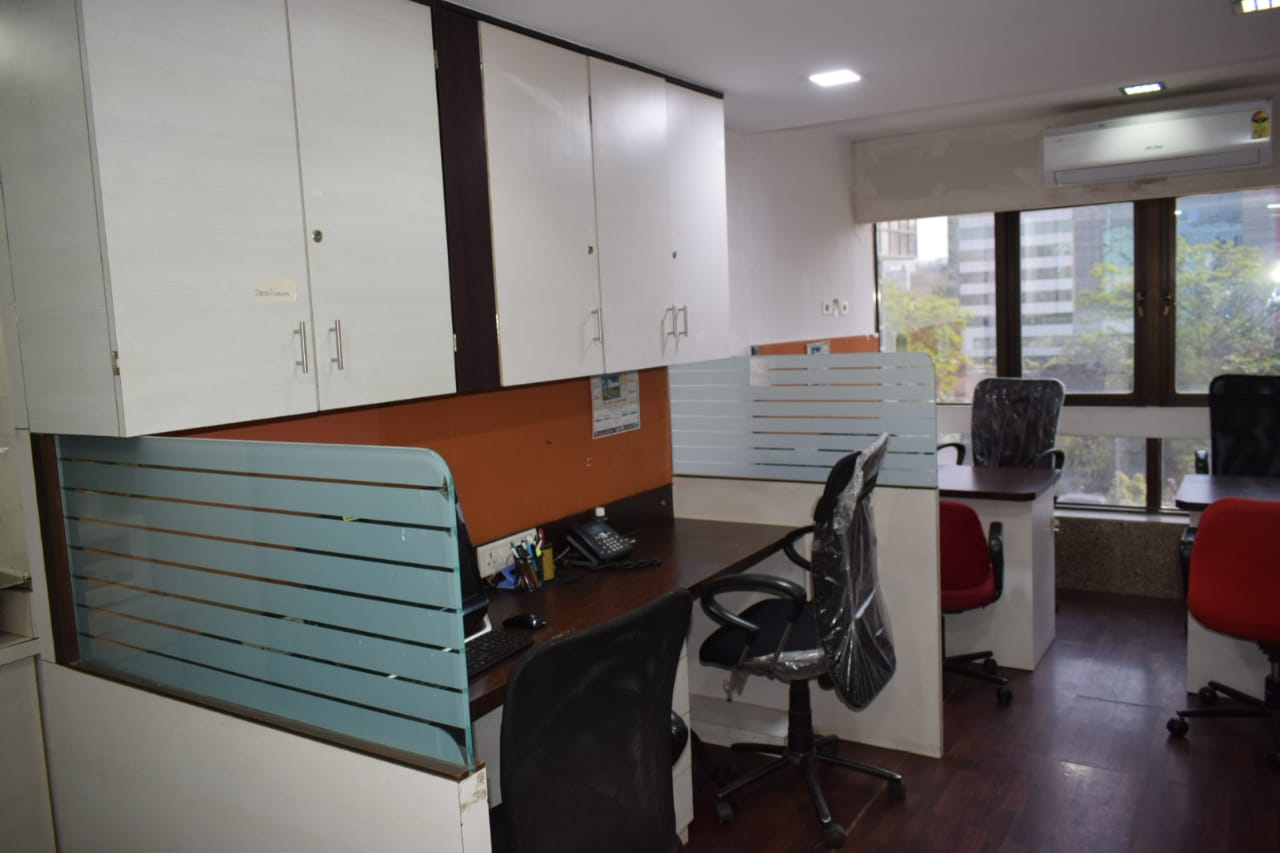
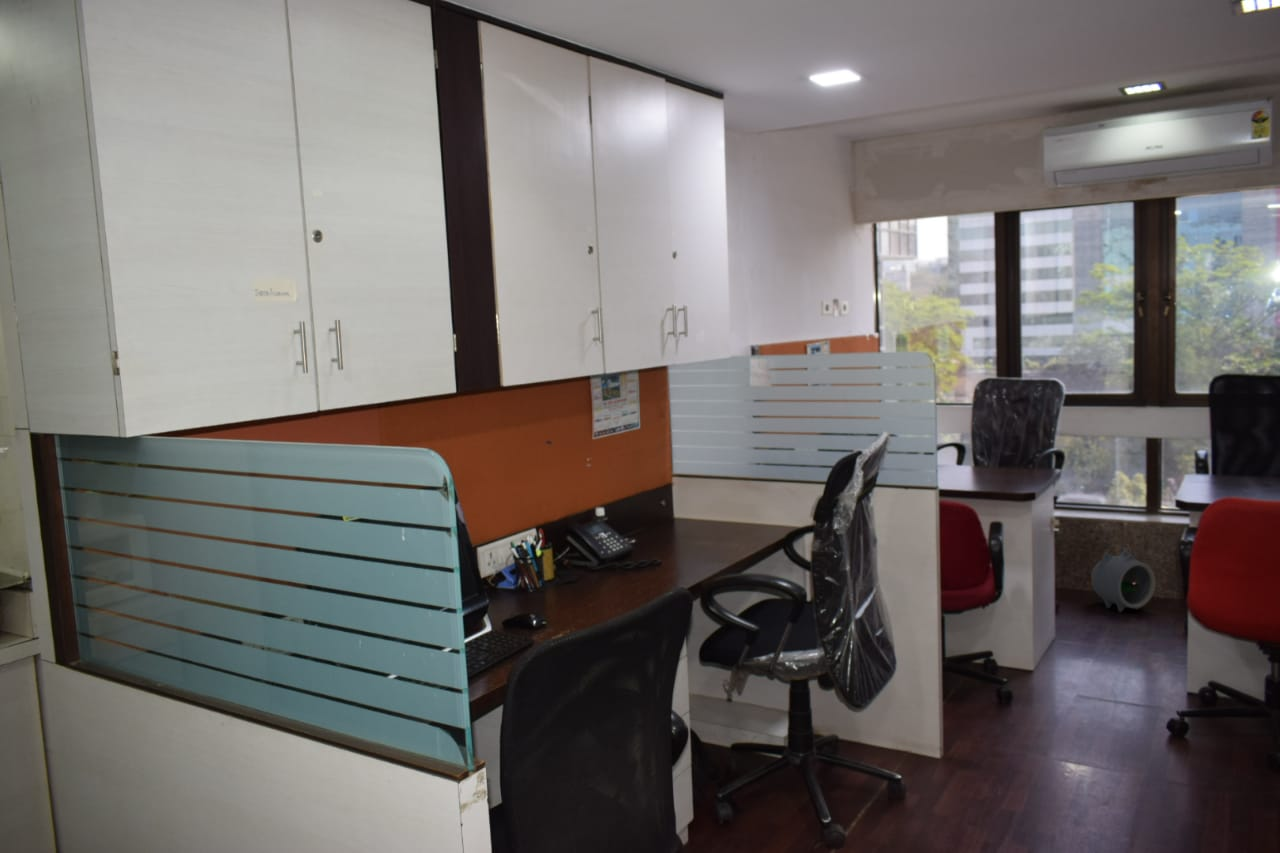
+ air purifier (1118, 575)
